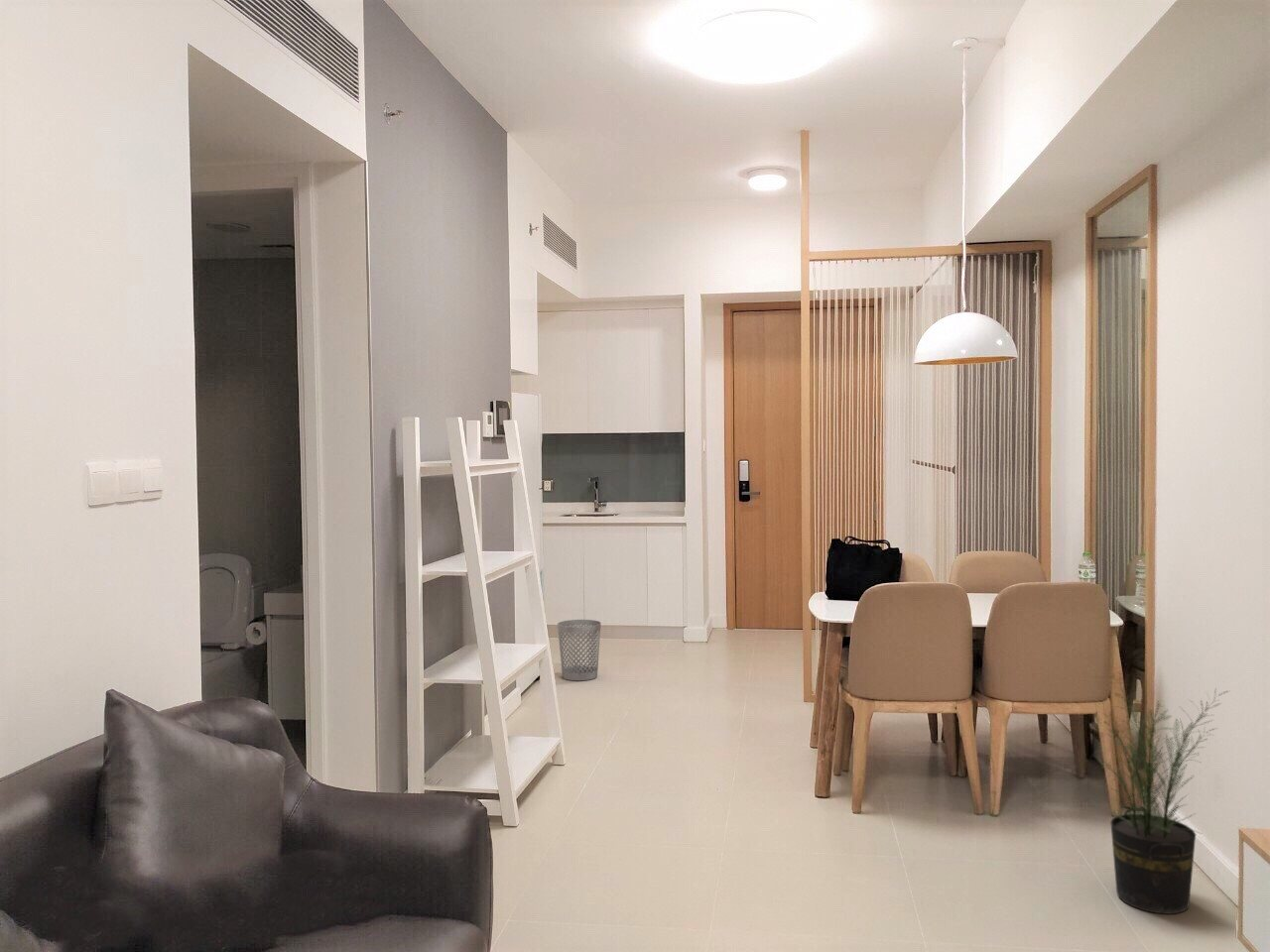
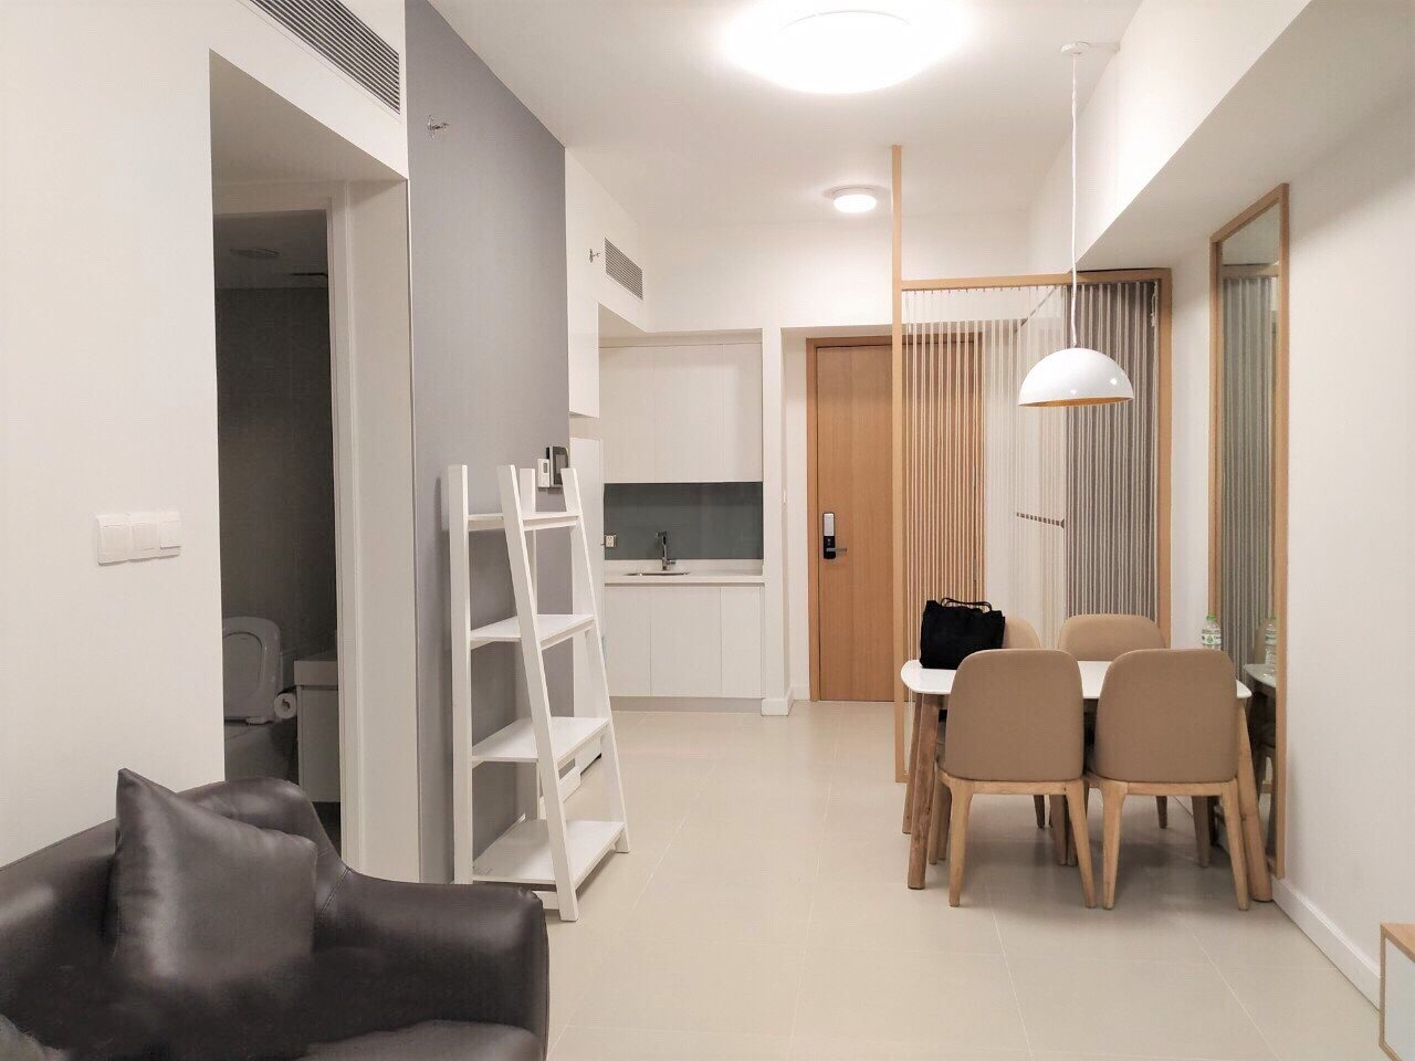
- potted plant (1158, 792)
- wastebasket (579, 650)
